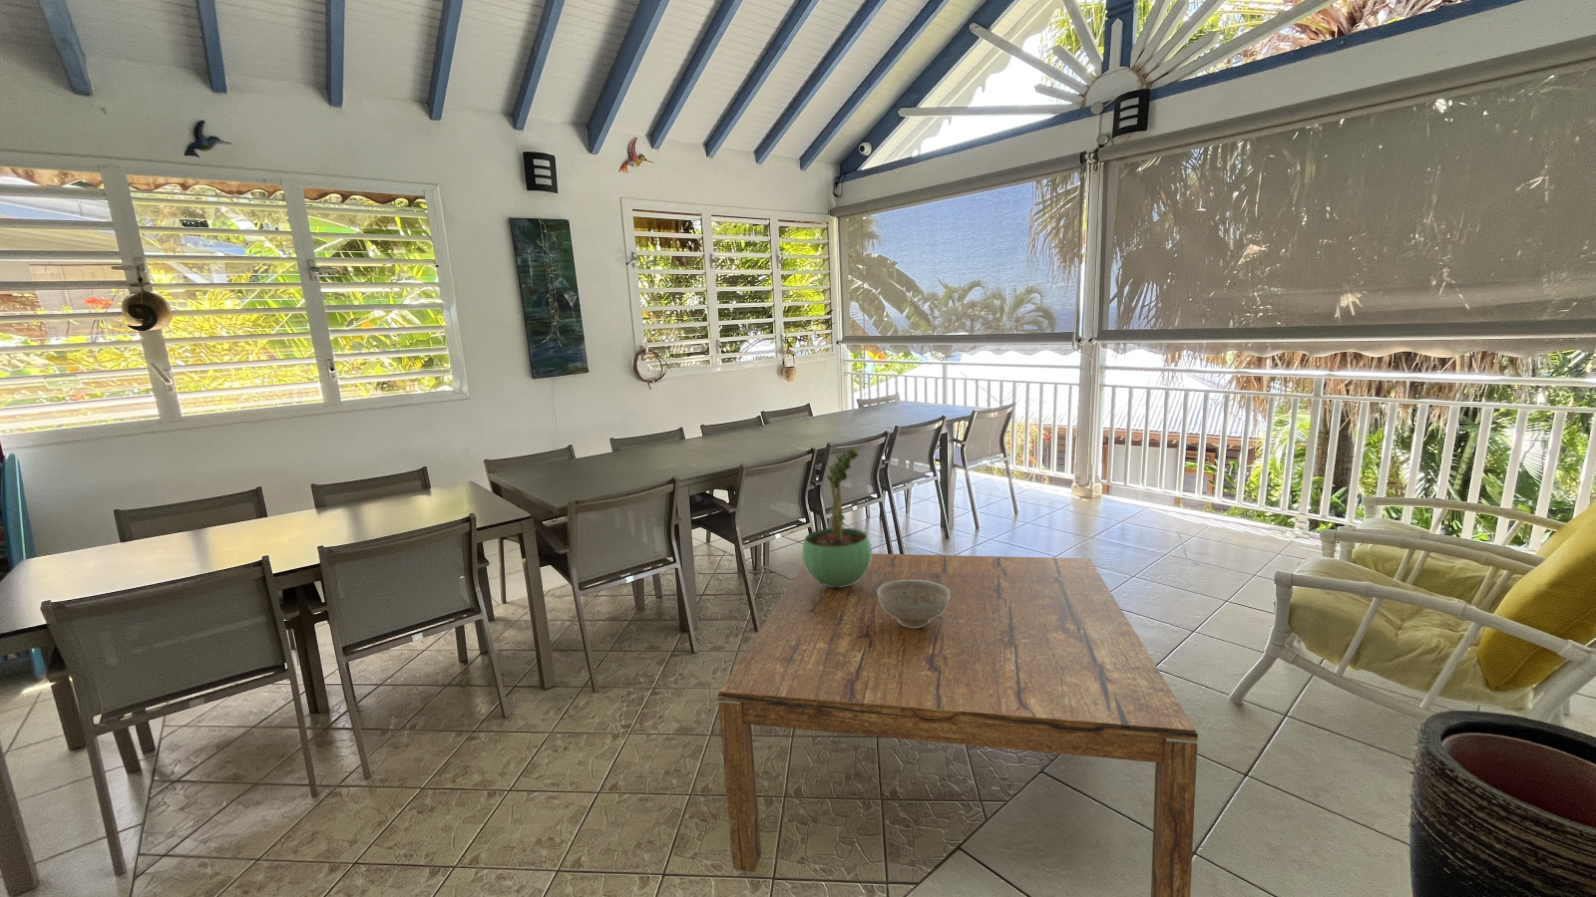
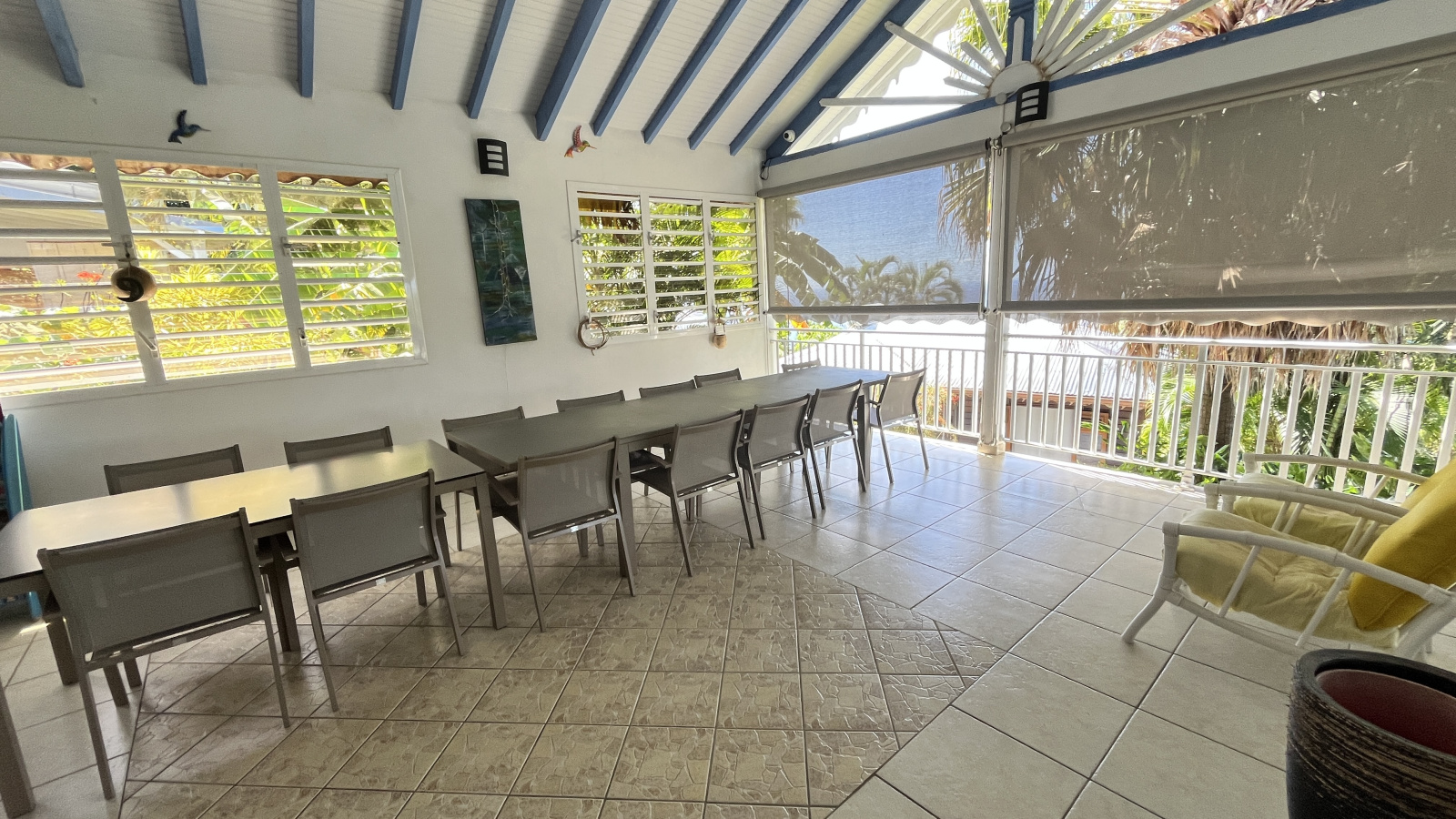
- decorative bowl (914, 605)
- coffee table (942, 687)
- potted plant (835, 516)
